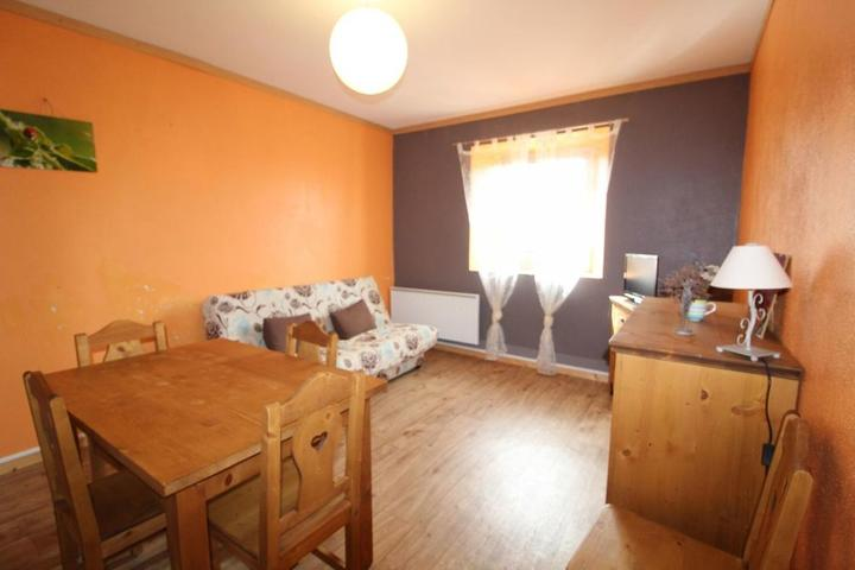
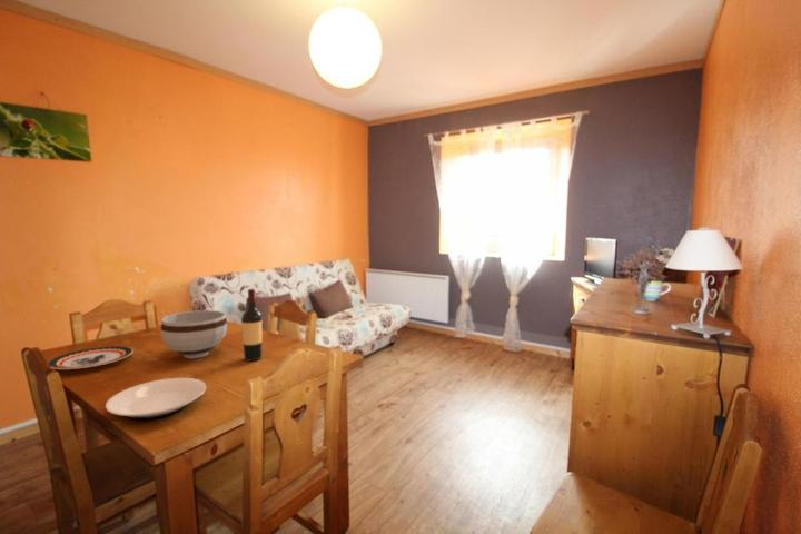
+ bowl (195, 335)
+ plate (92, 358)
+ plate (159, 400)
+ wine bottle (251, 324)
